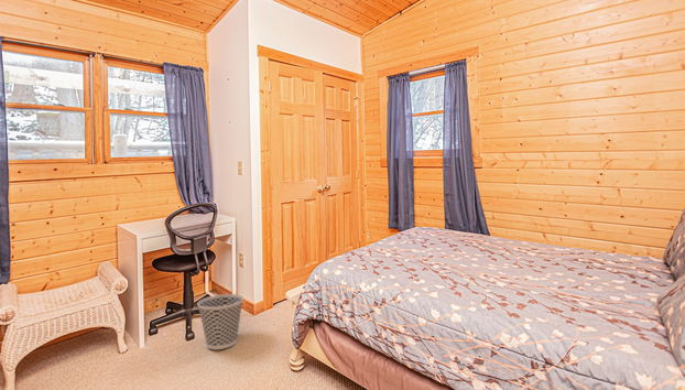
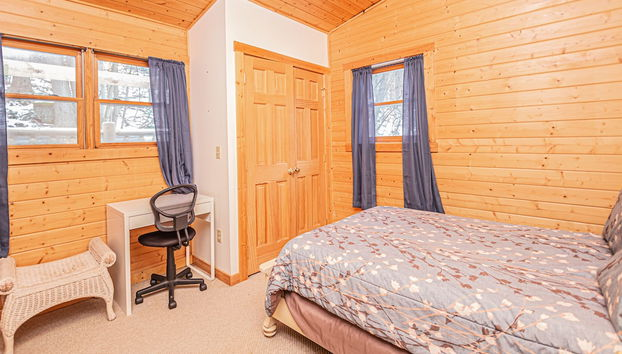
- wastebasket (221, 321)
